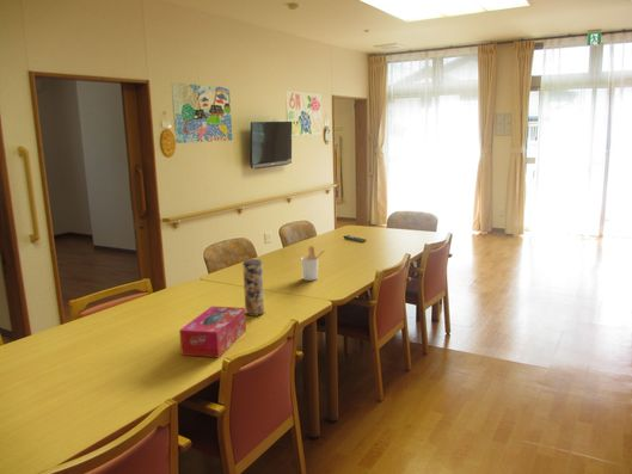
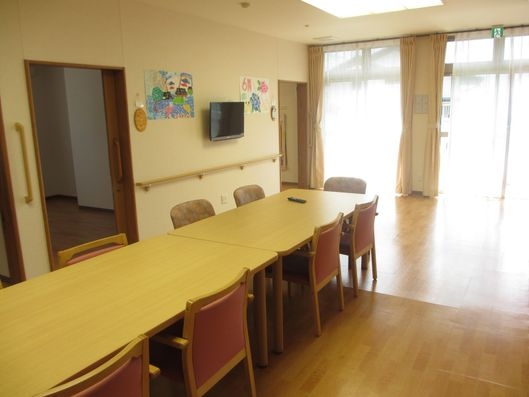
- tissue box (214, 330)
- utensil holder (314, 263)
- vase (253, 287)
